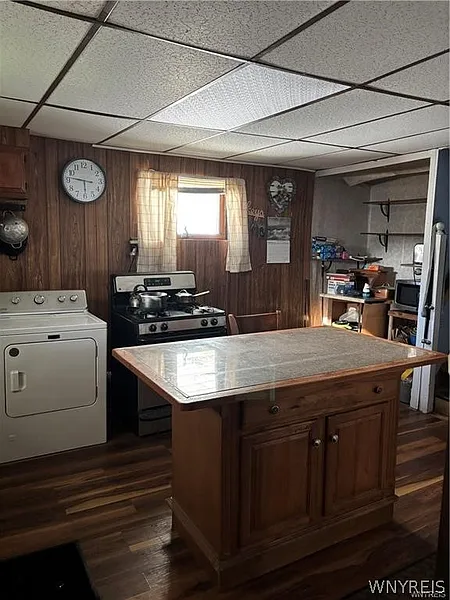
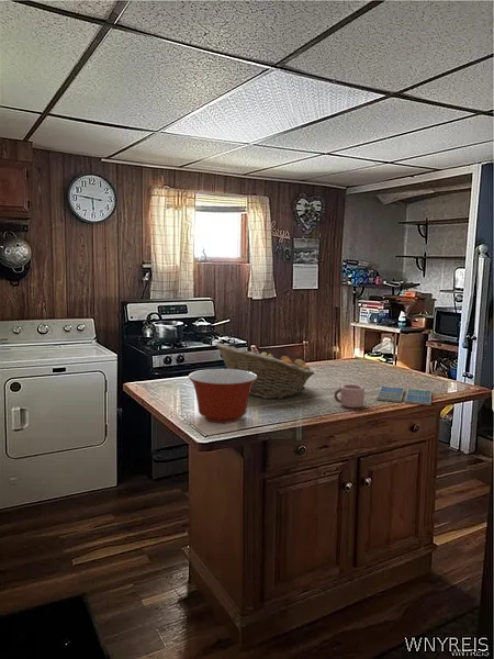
+ mug (348, 395)
+ mixing bowl (222, 396)
+ fruit basket (263, 367)
+ drink coaster (406, 394)
